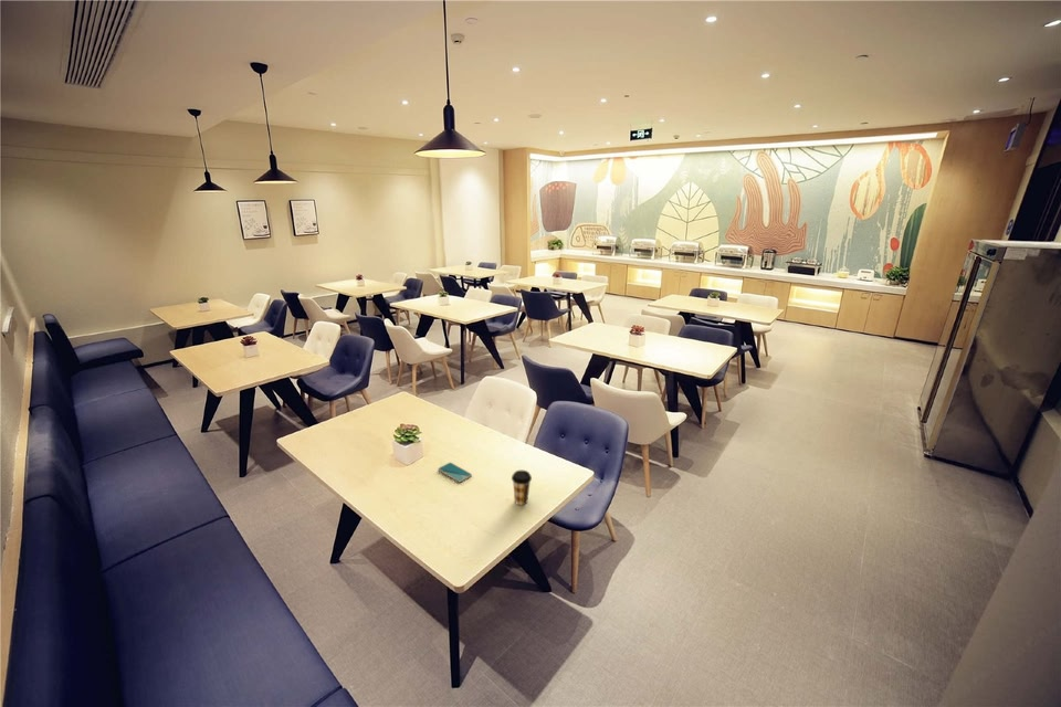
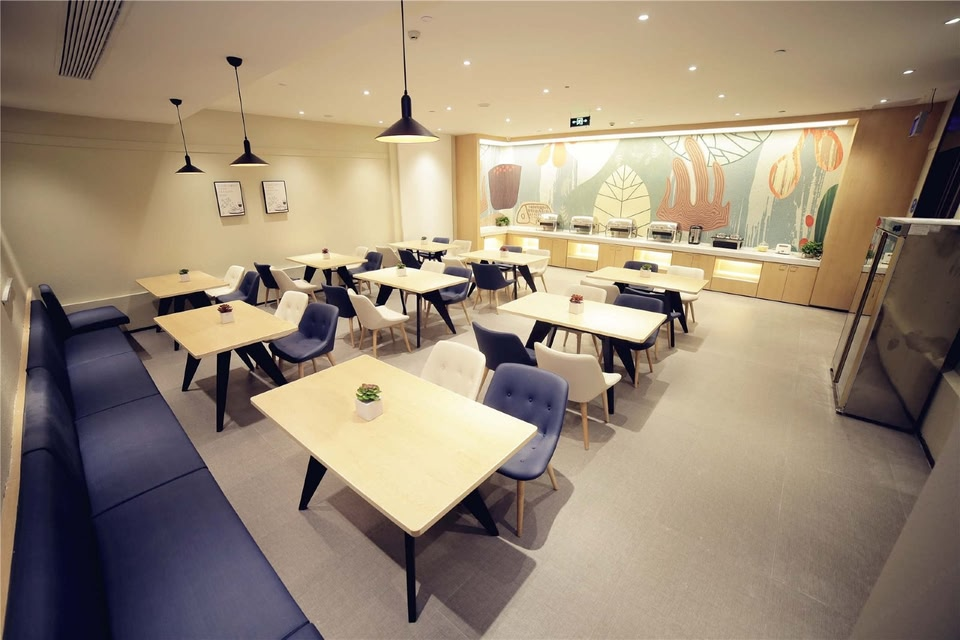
- smartphone (454, 472)
- coffee cup (521, 487)
